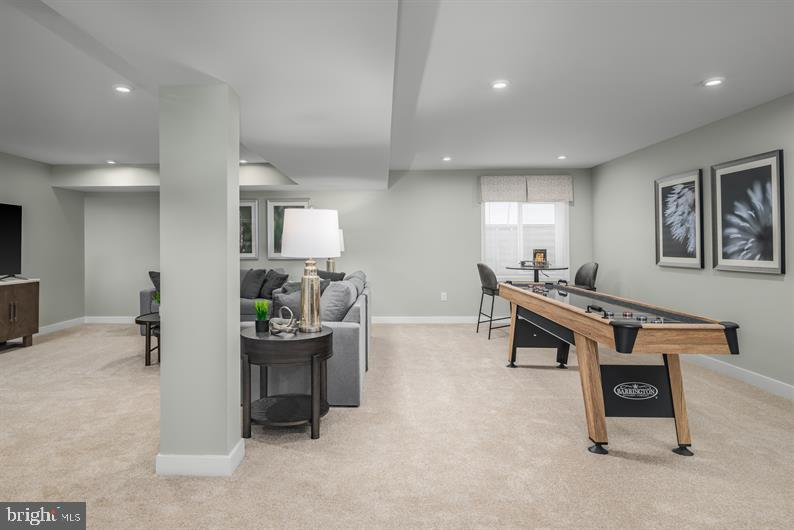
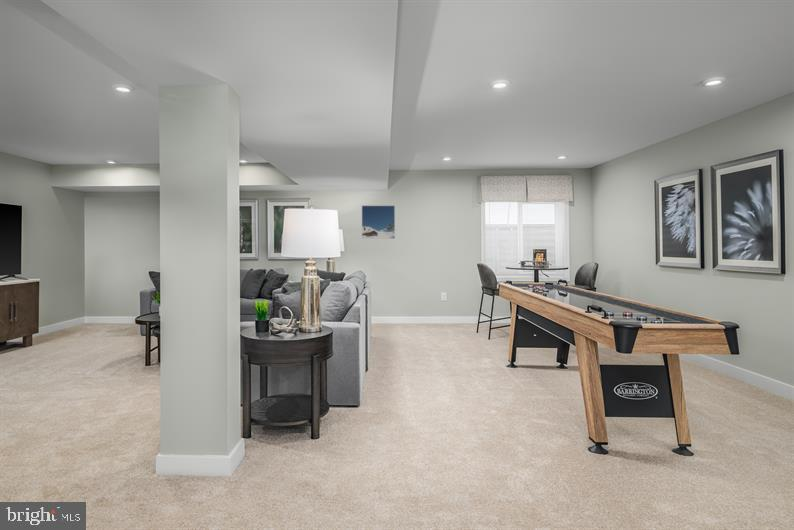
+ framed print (378, 222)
